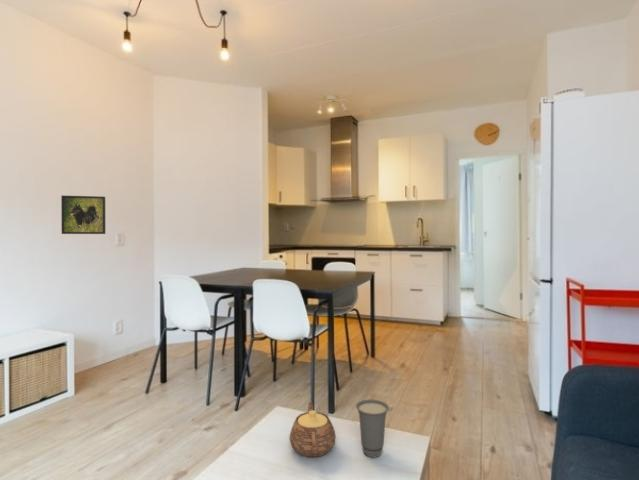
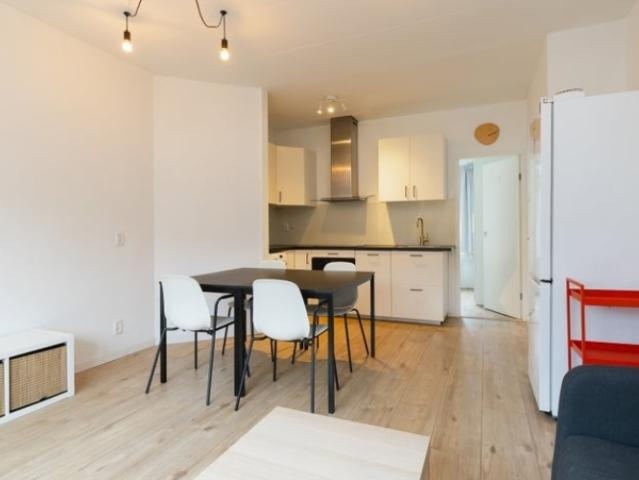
- teapot (312, 428)
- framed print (83, 215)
- cup (372, 429)
